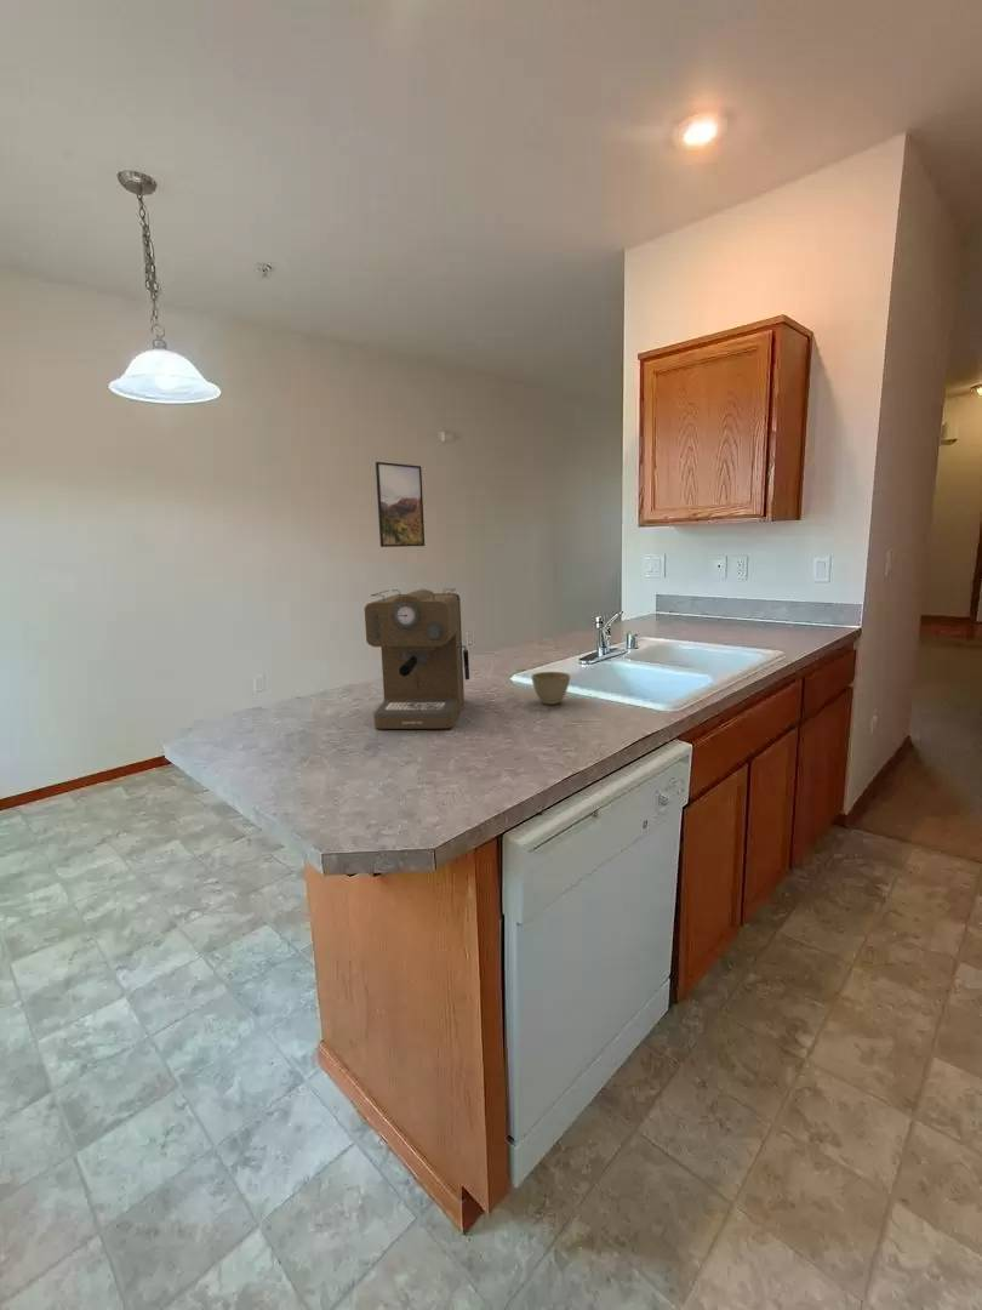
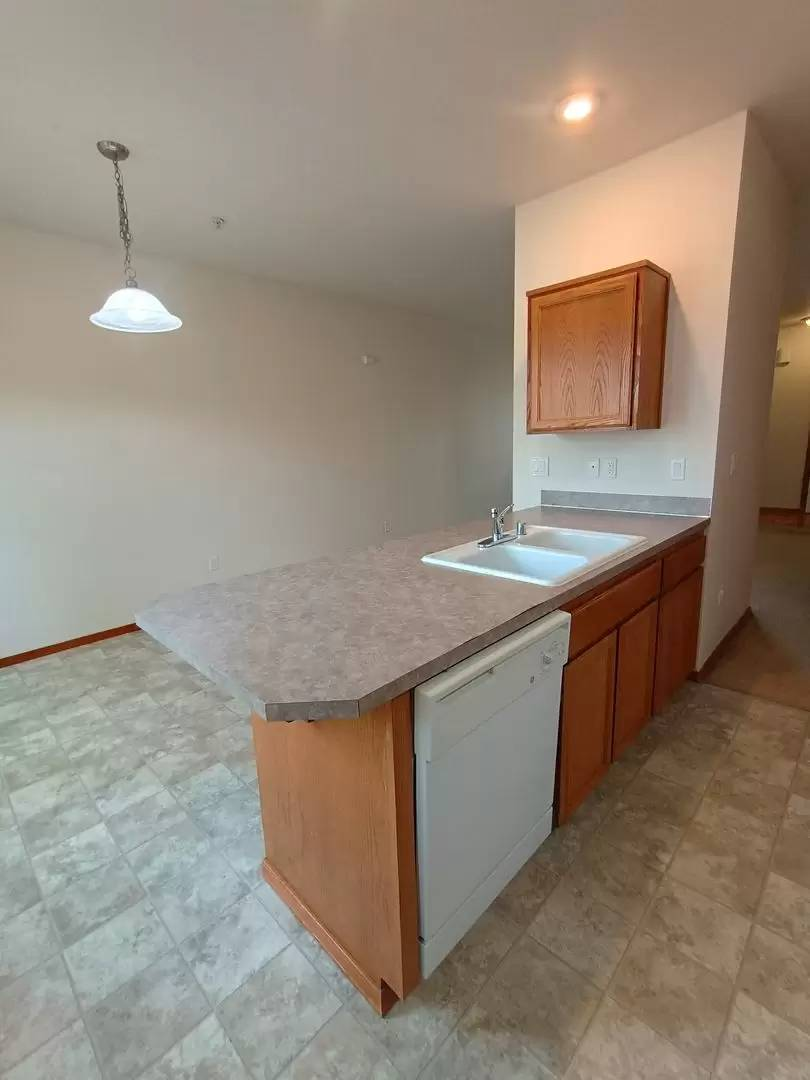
- flower pot (550, 688)
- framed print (400, 506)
- coffee maker (424, 655)
